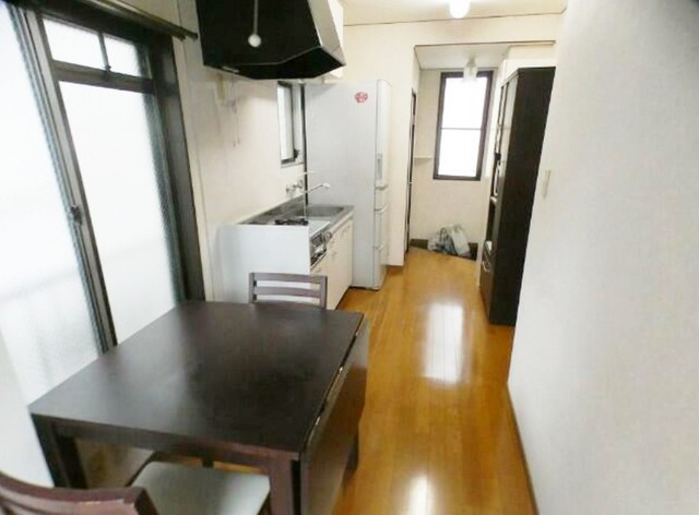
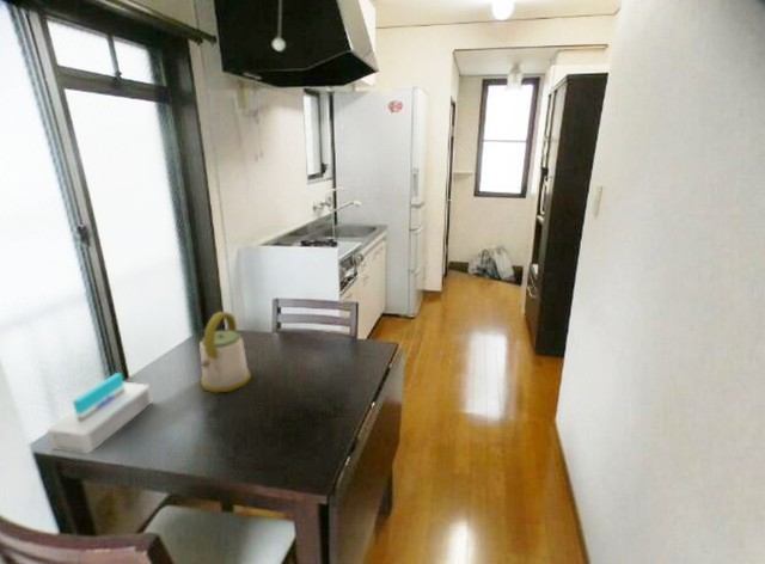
+ kettle (219, 349)
+ tissue box (102, 405)
